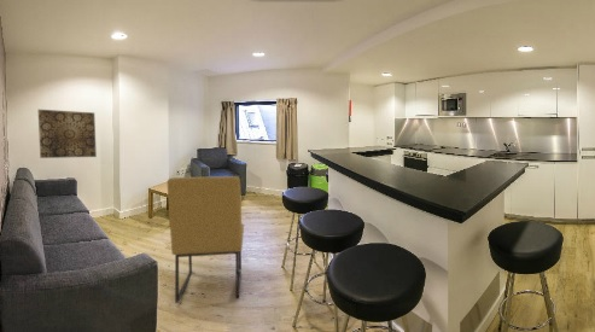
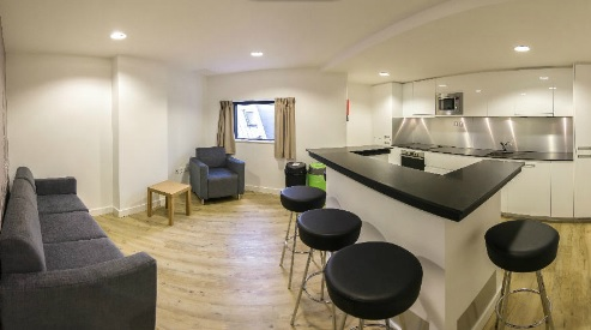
- chair (210, 231)
- wall art (68, 134)
